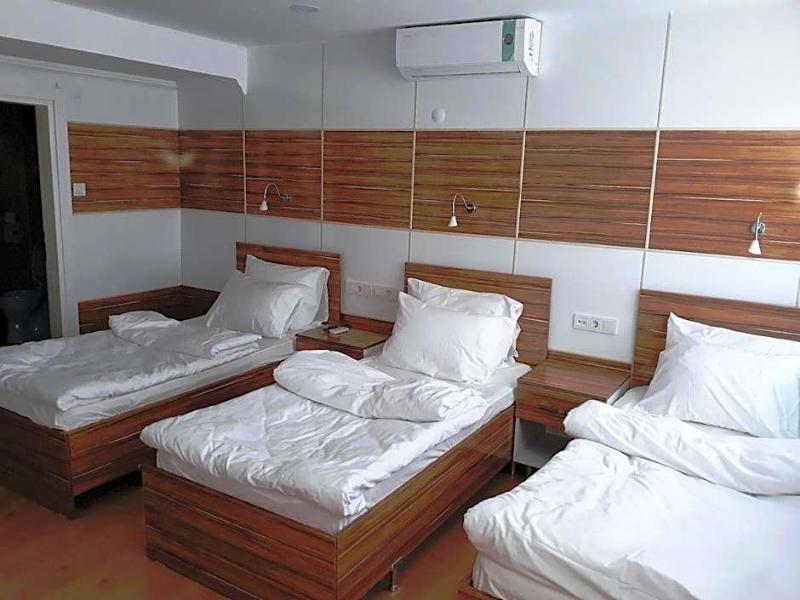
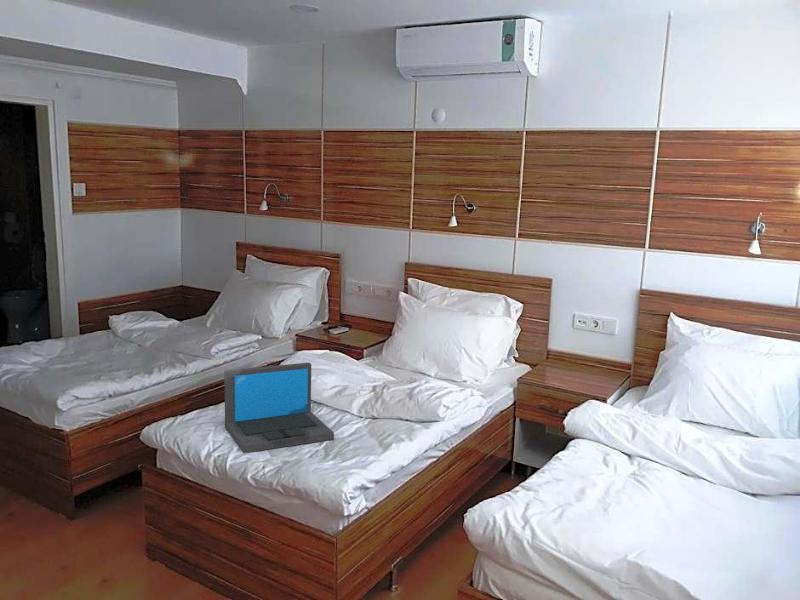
+ laptop (278, 404)
